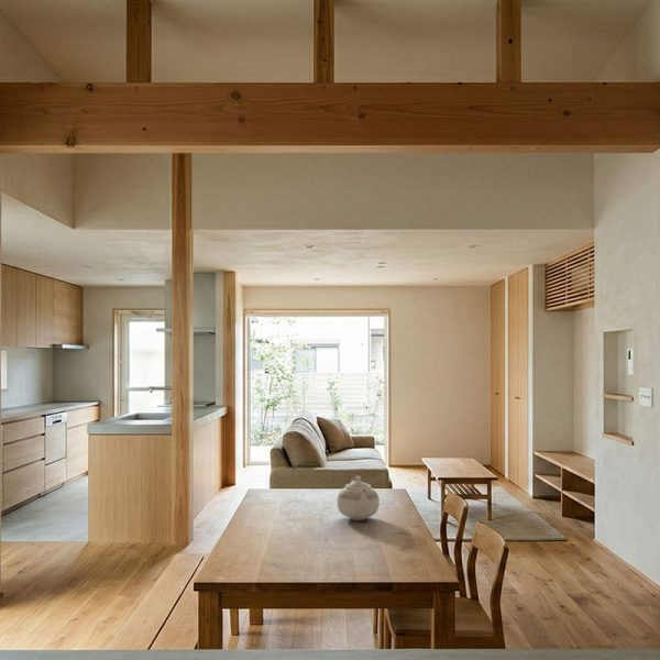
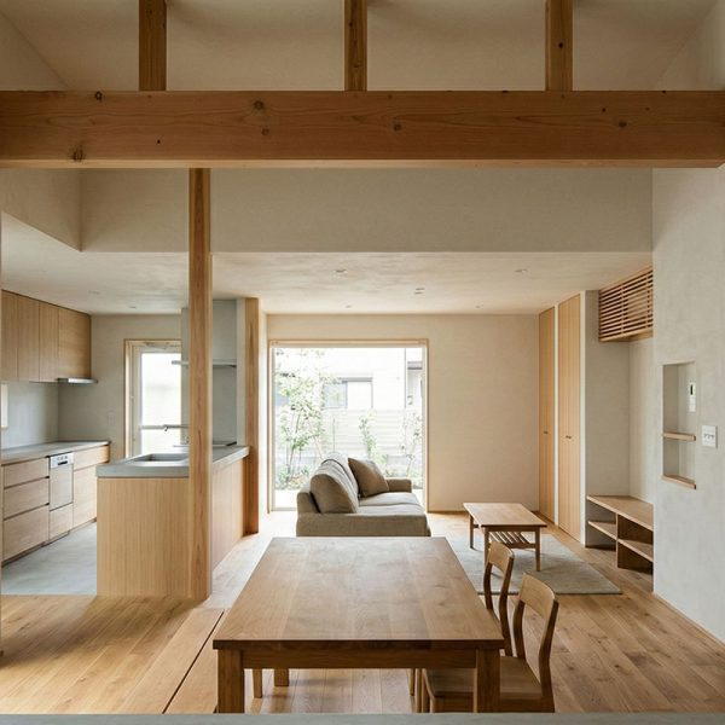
- teapot (358, 496)
